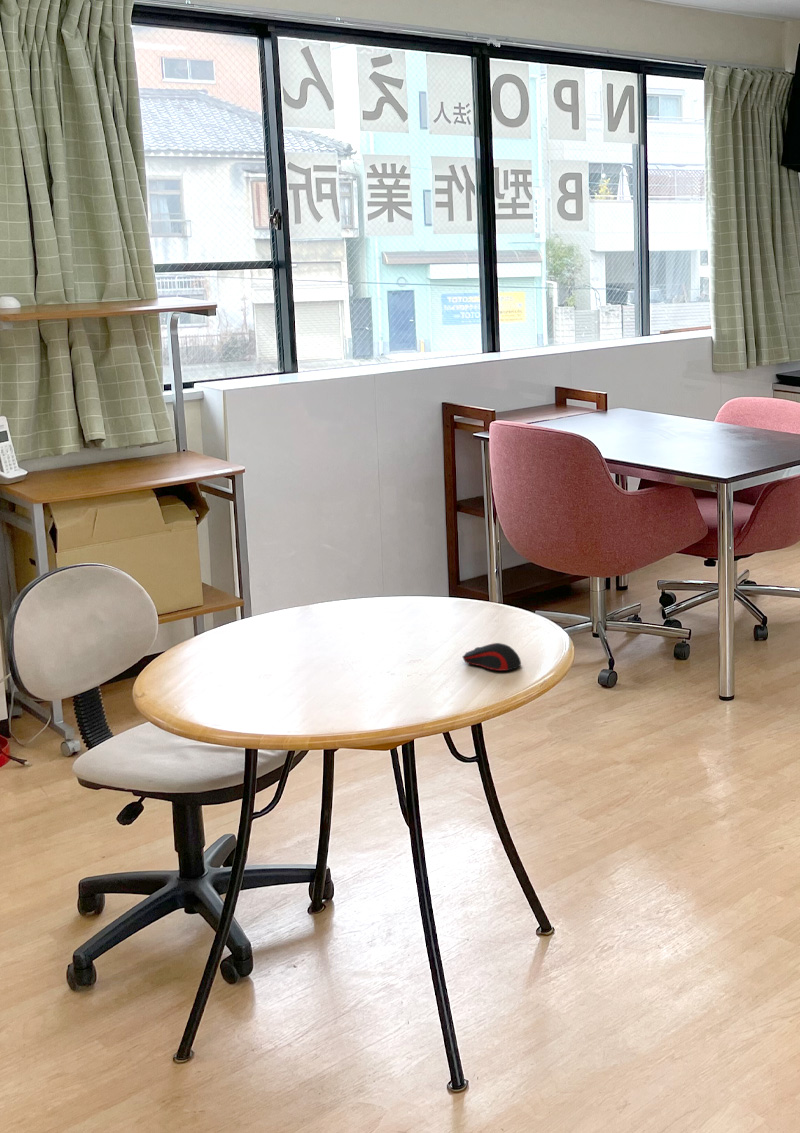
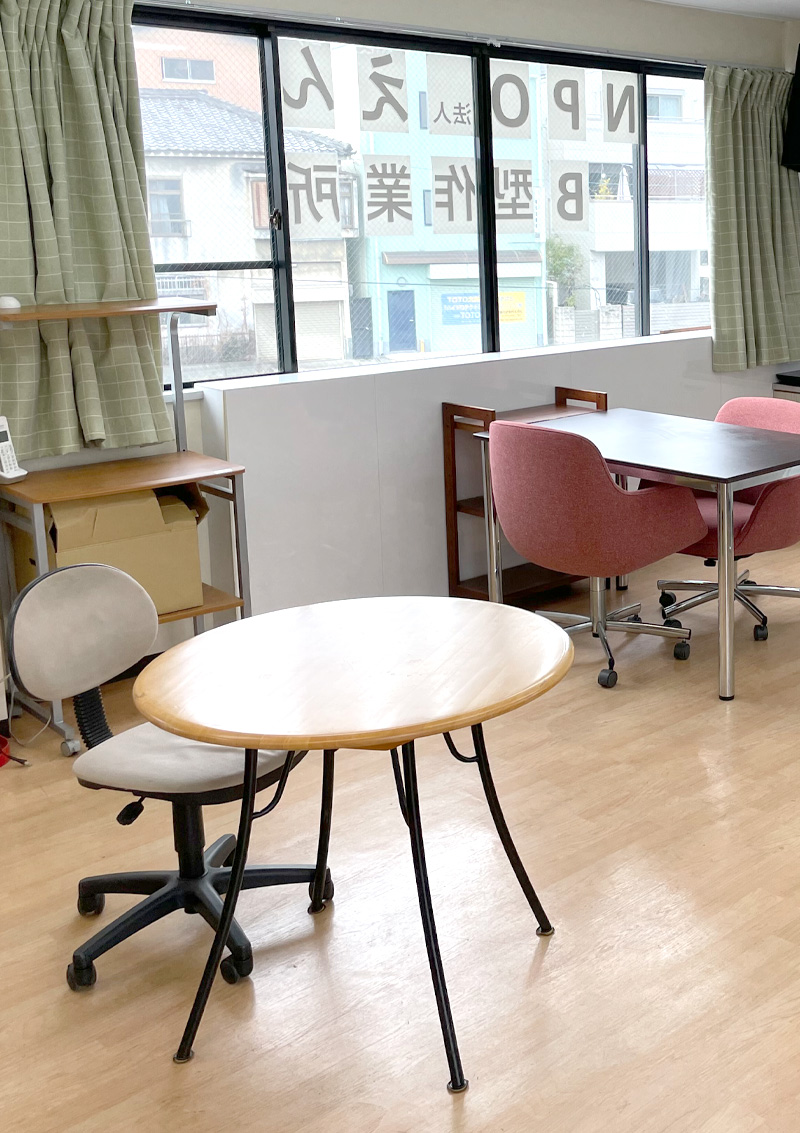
- computer mouse (492, 653)
